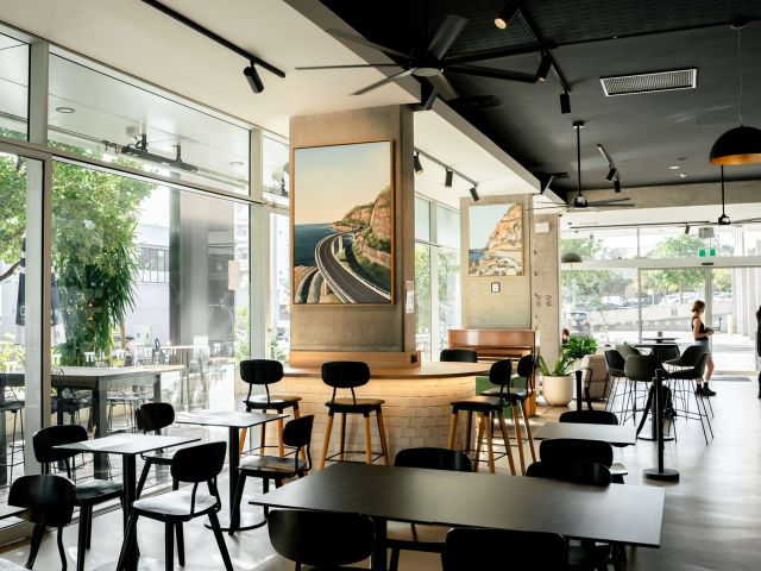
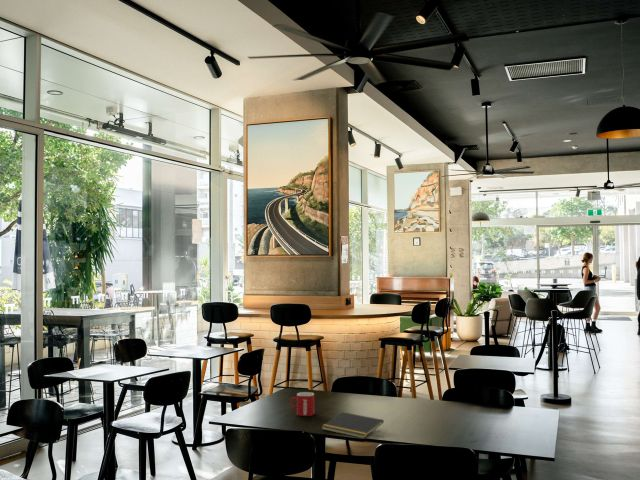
+ notepad (352, 424)
+ mug (302, 403)
